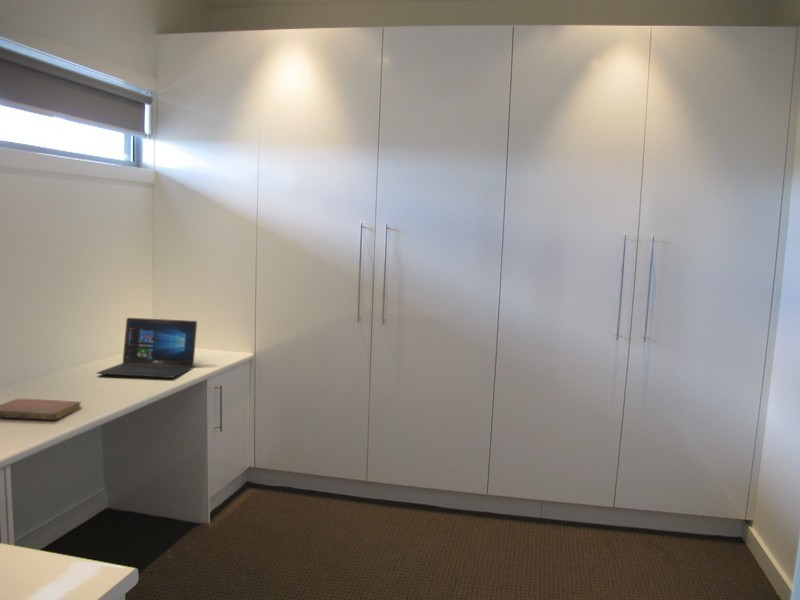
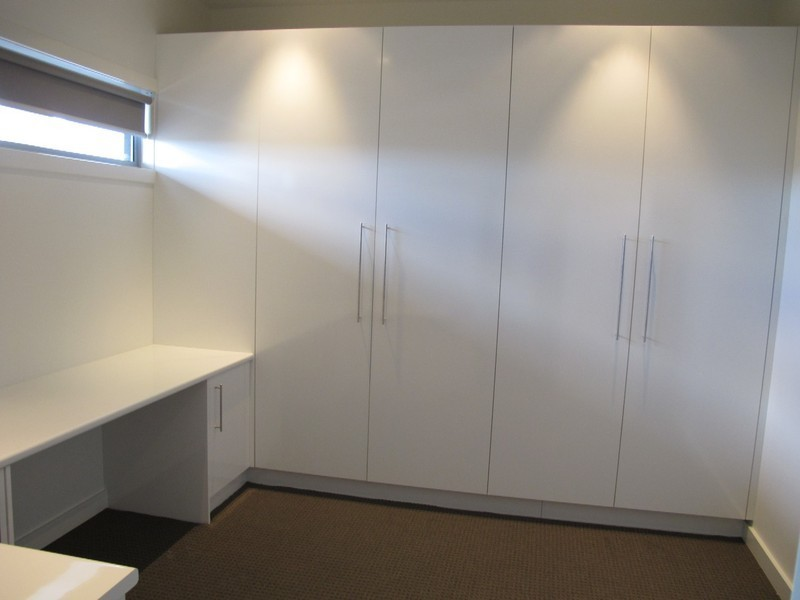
- laptop (148, 346)
- notebook (35, 408)
